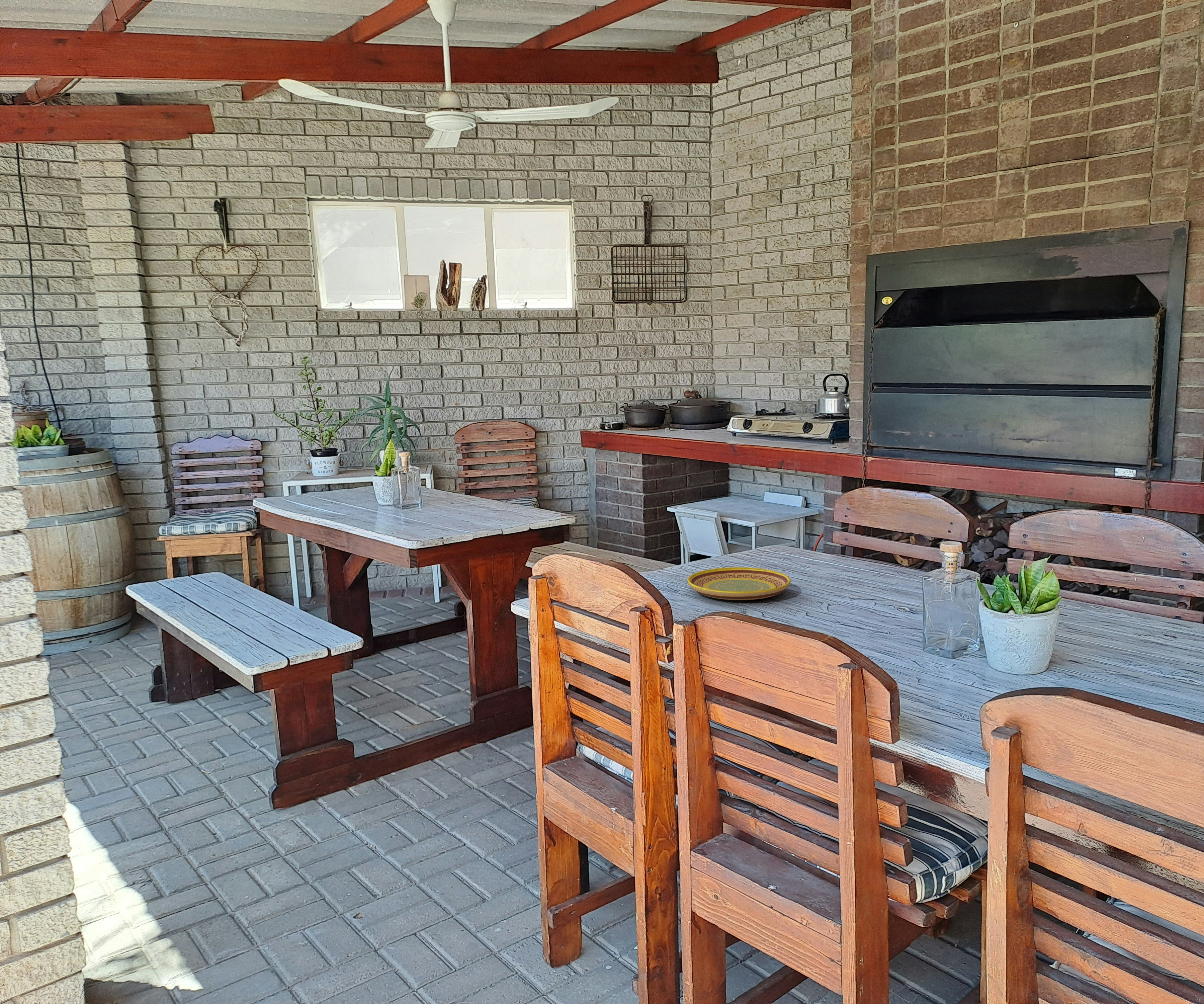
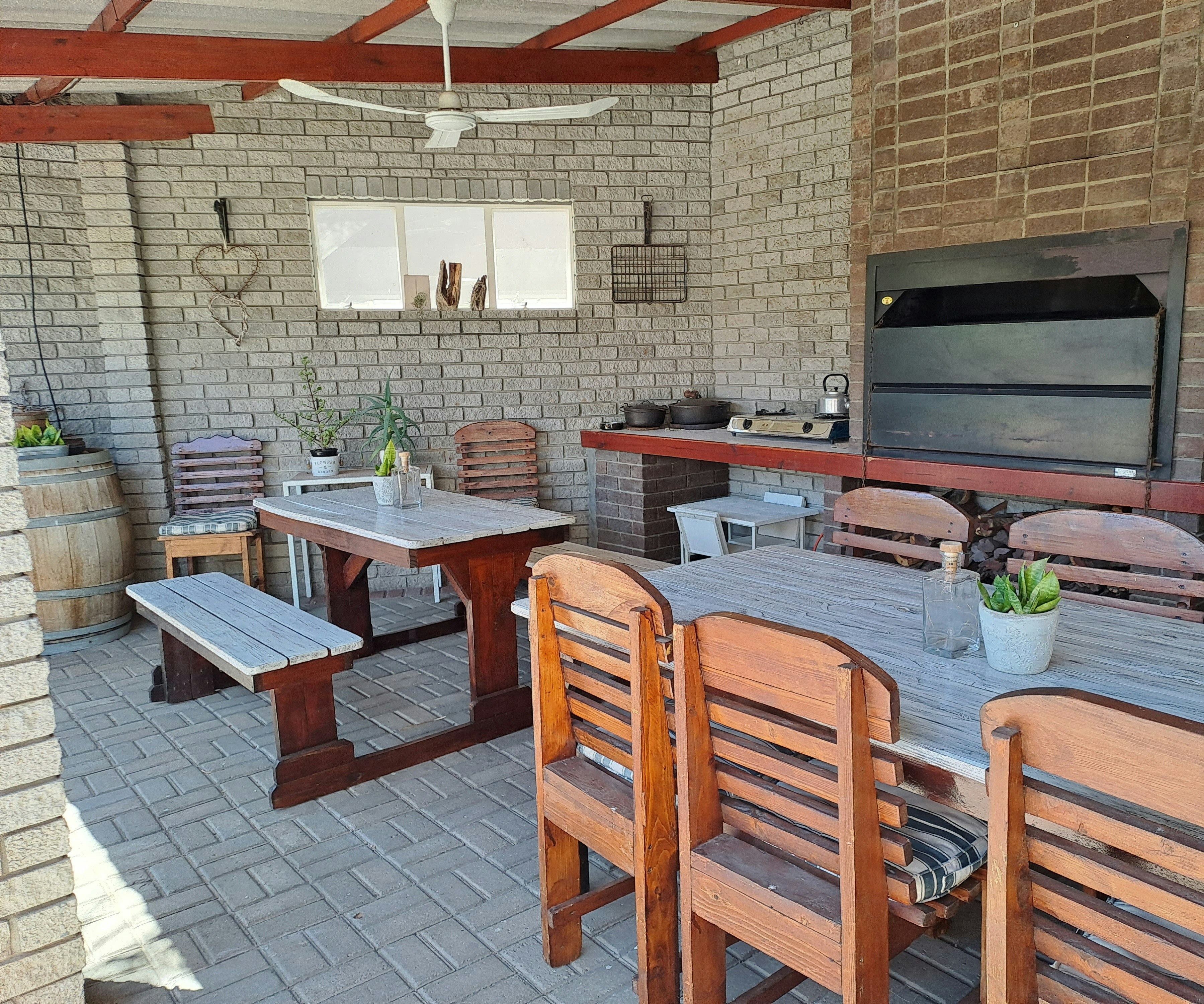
- plate (739, 585)
